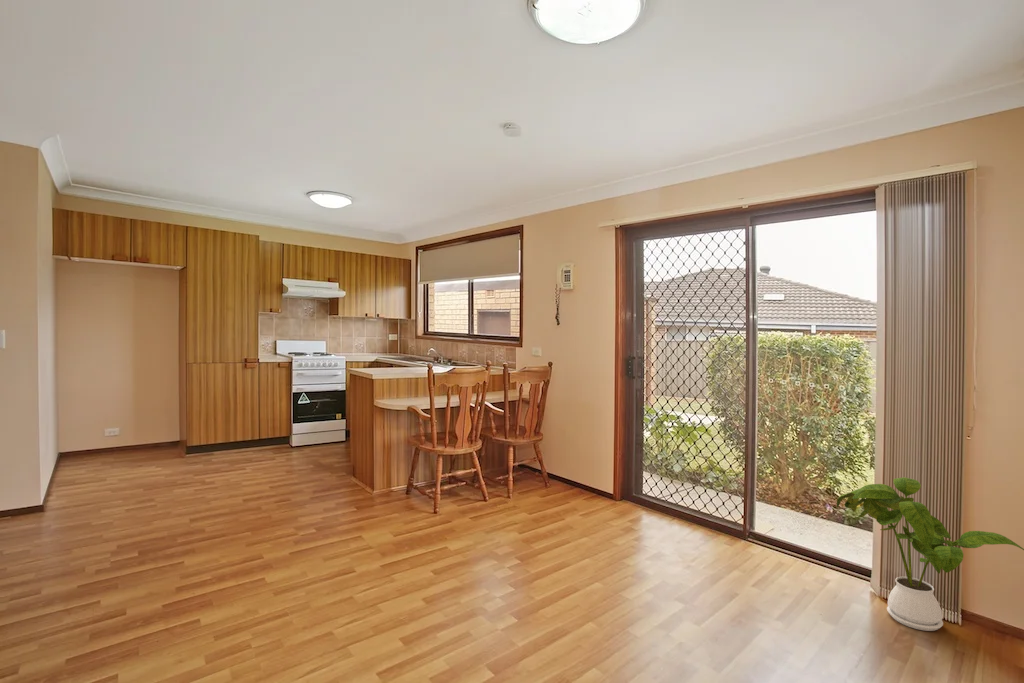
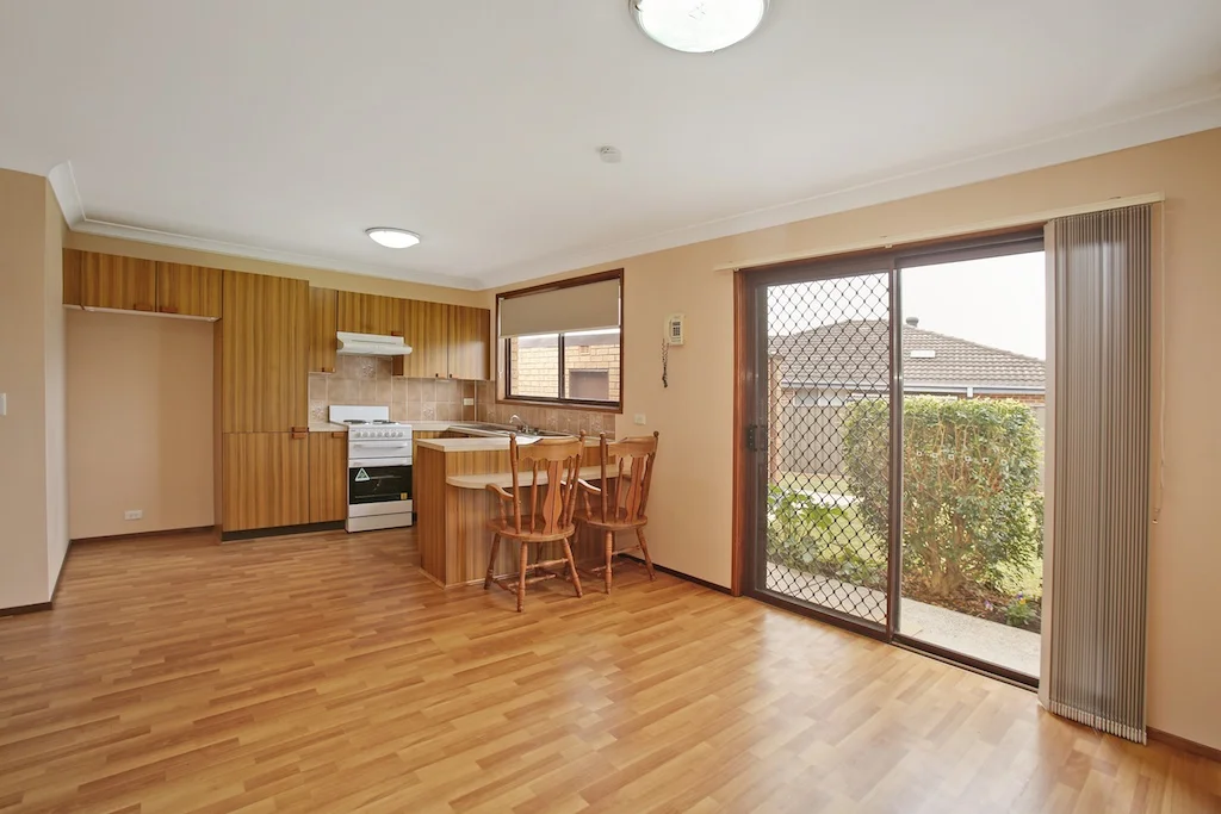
- house plant (919, 552)
